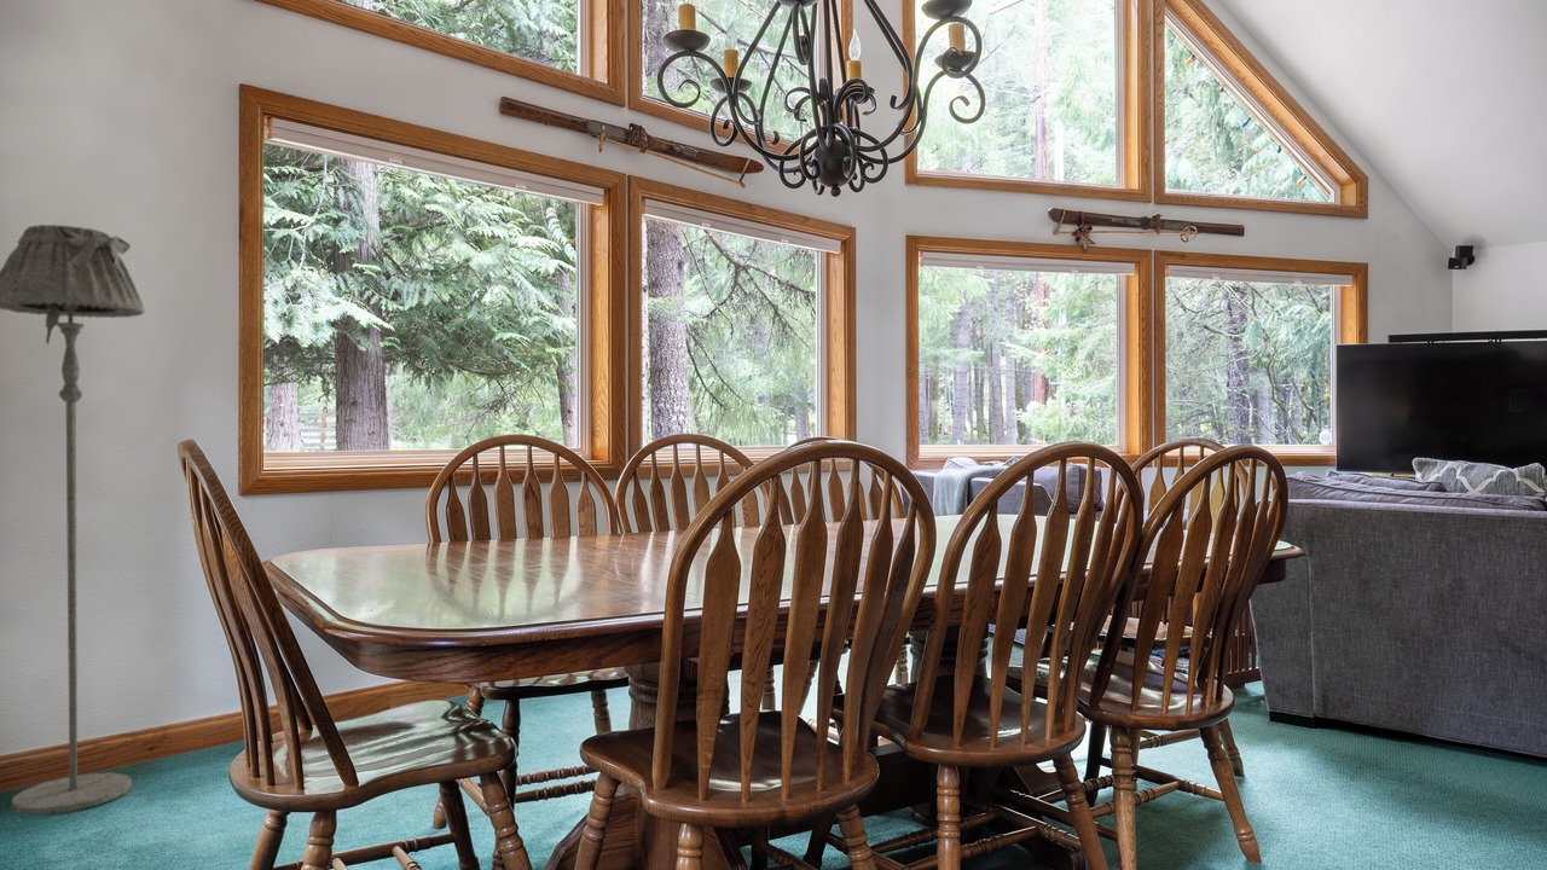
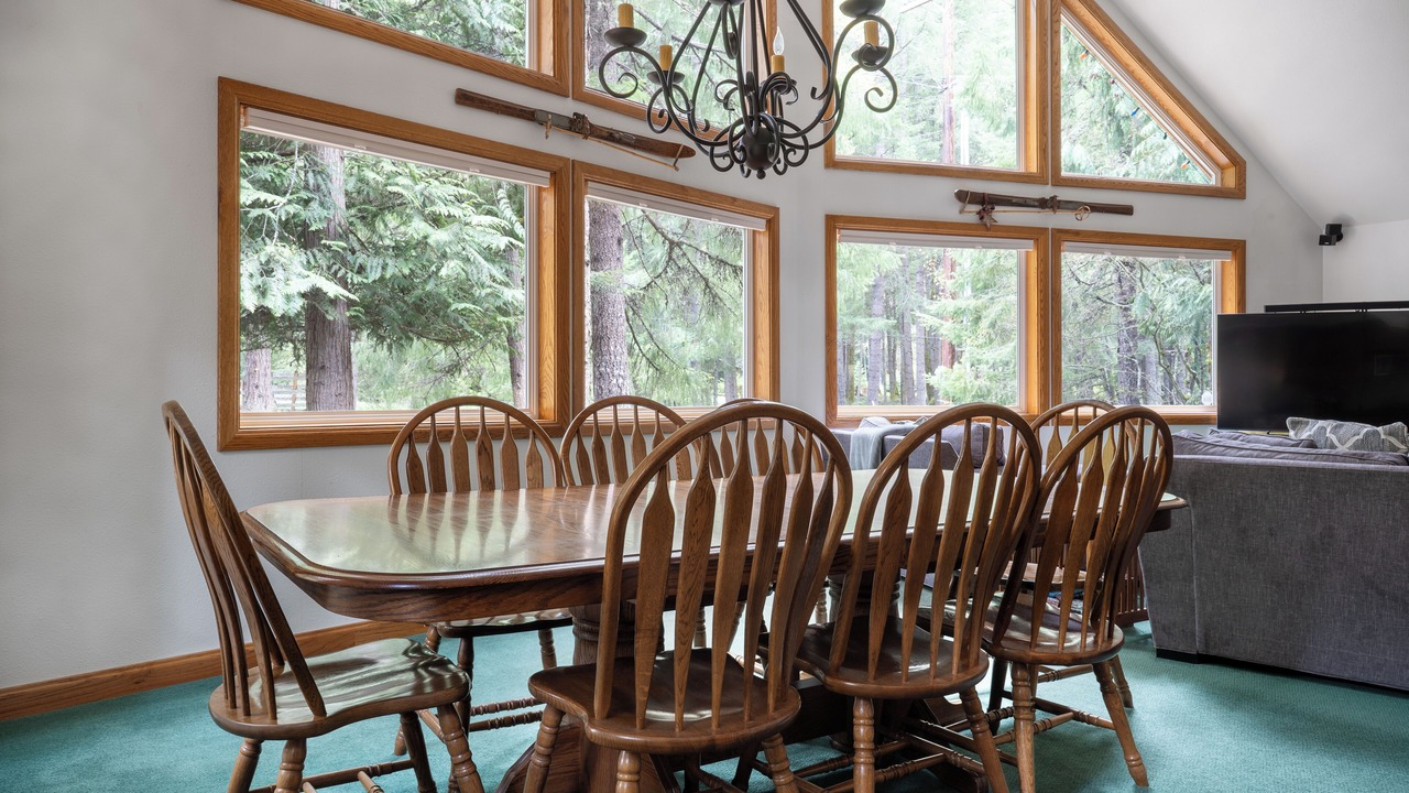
- floor lamp (70, 512)
